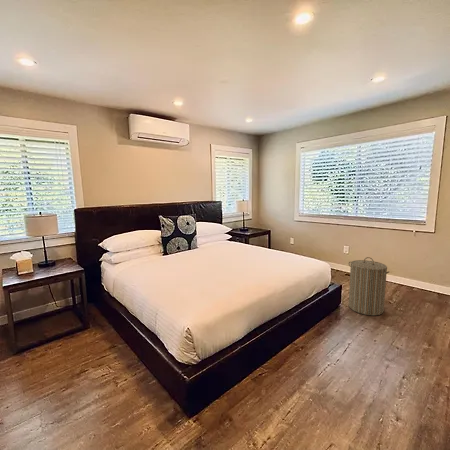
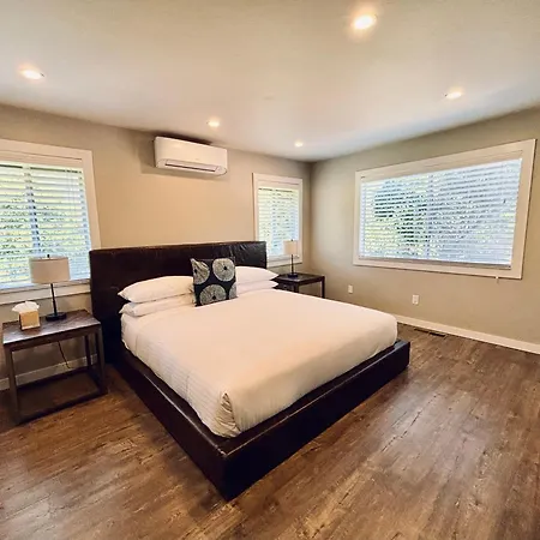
- laundry hamper (367, 283)
